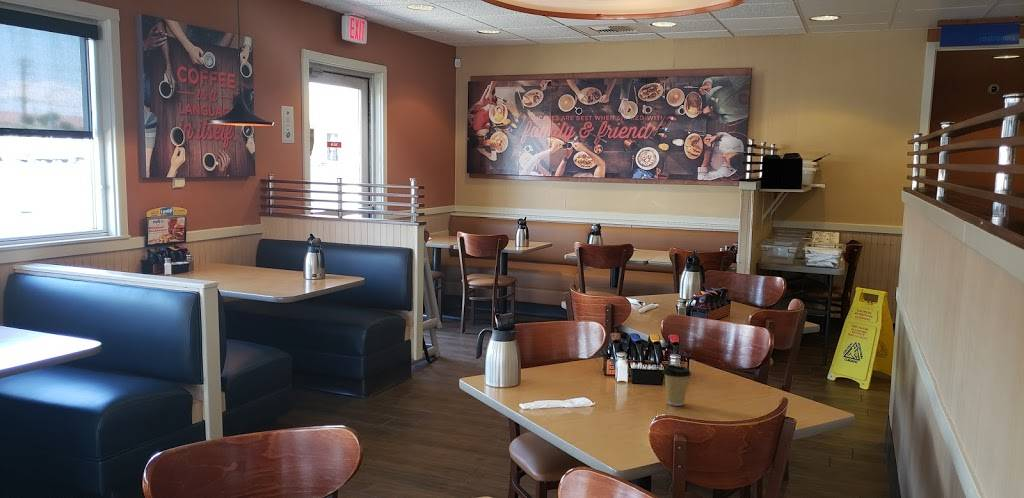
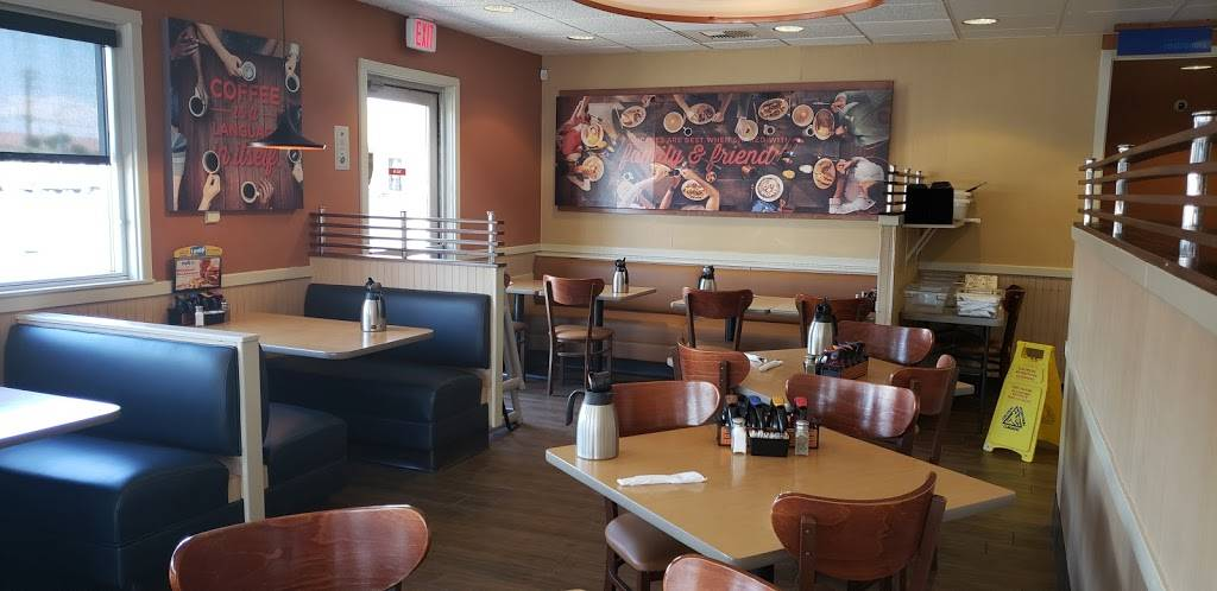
- coffee cup (676, 385)
